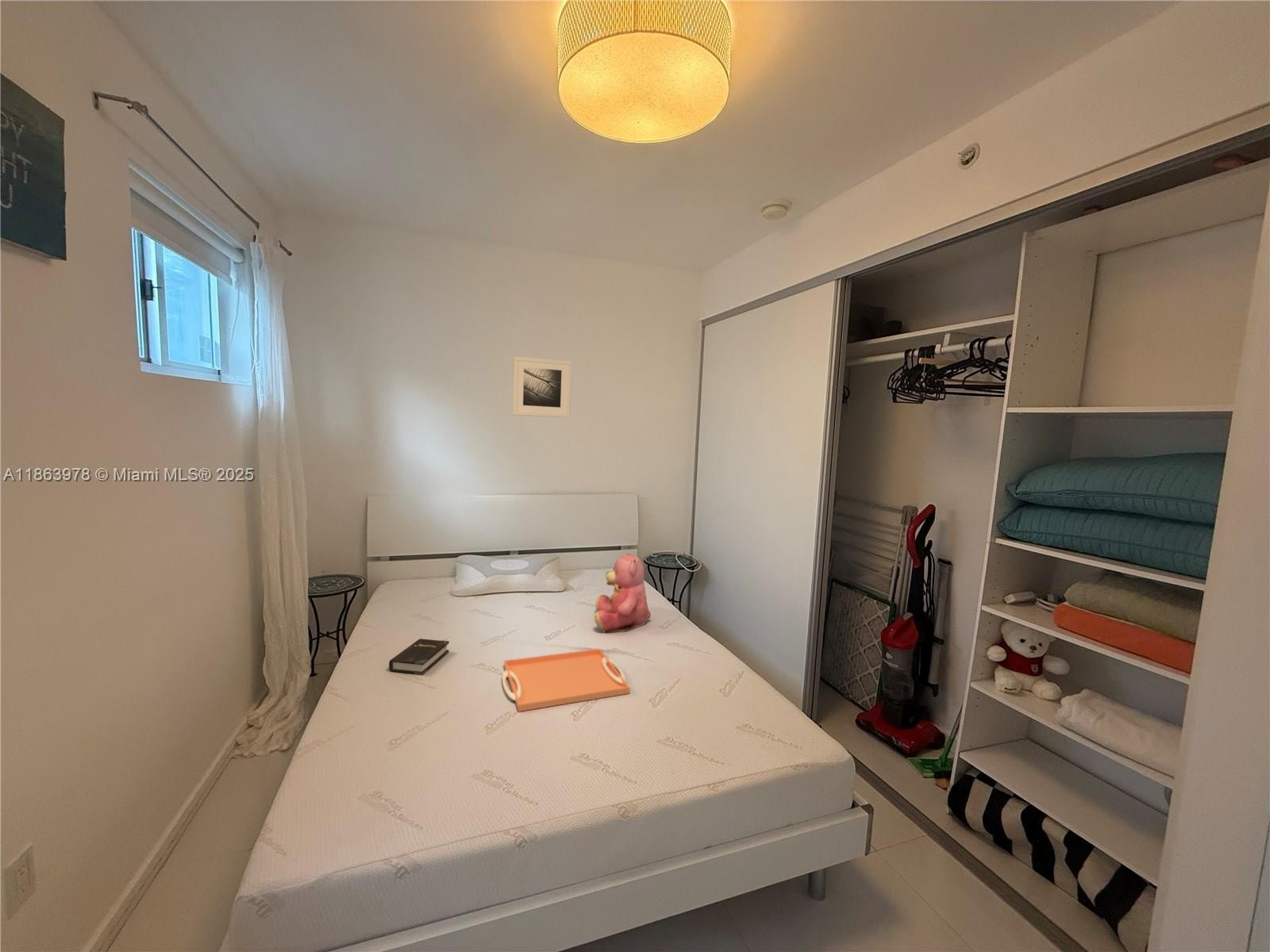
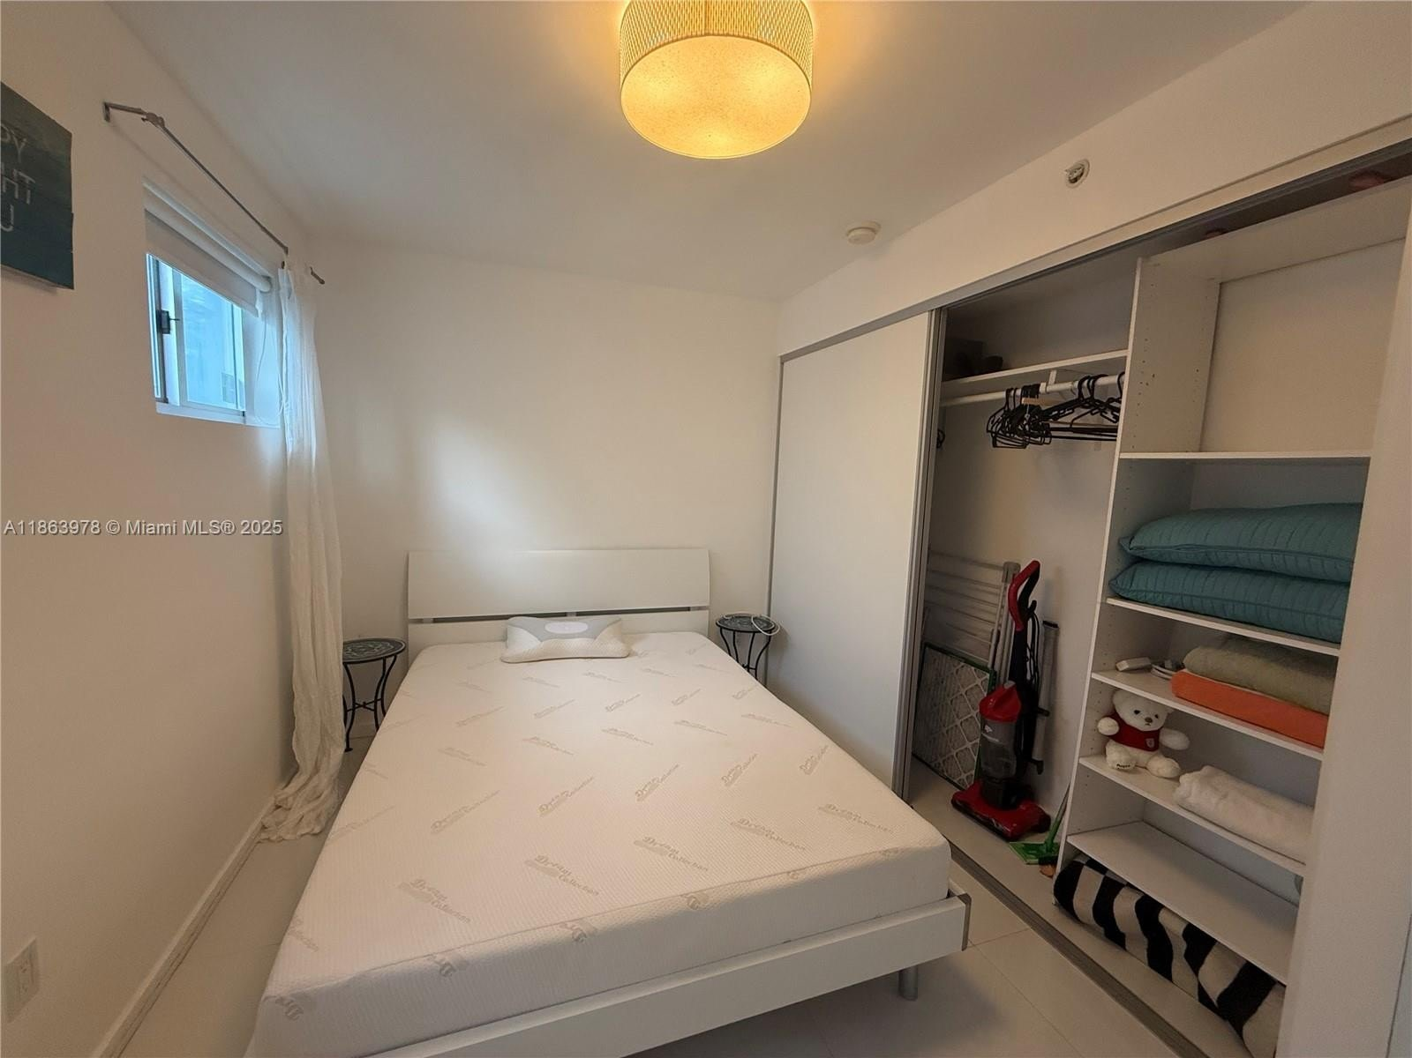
- teddy bear (617, 588)
- hardback book (420, 655)
- serving tray (564, 676)
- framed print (542, 387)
